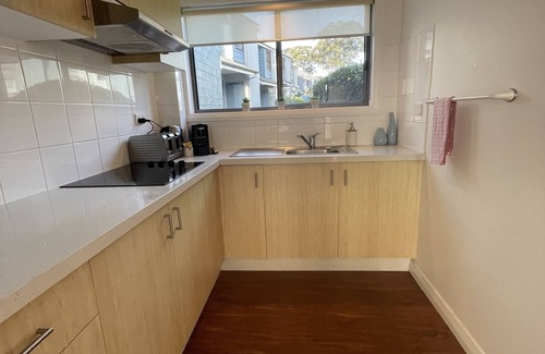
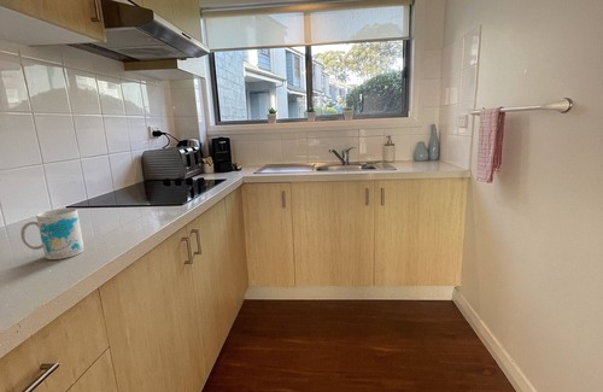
+ mug (52, 234)
